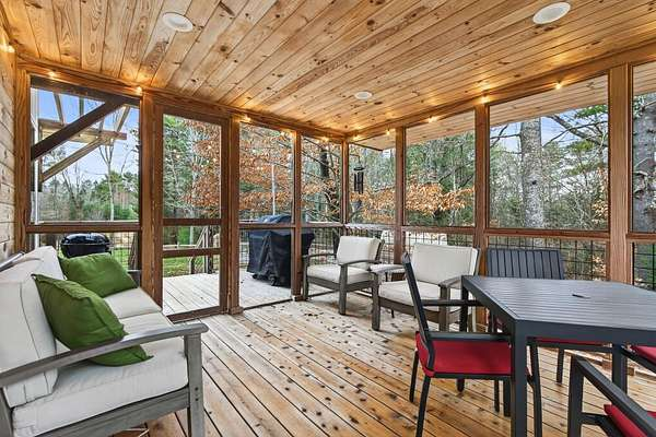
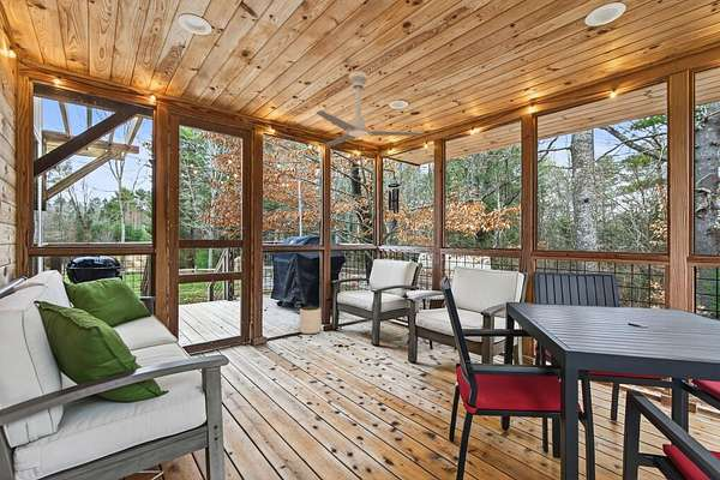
+ ceiling fan (360, 103)
+ plant pot (310, 319)
